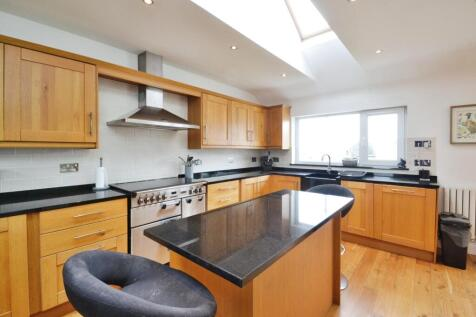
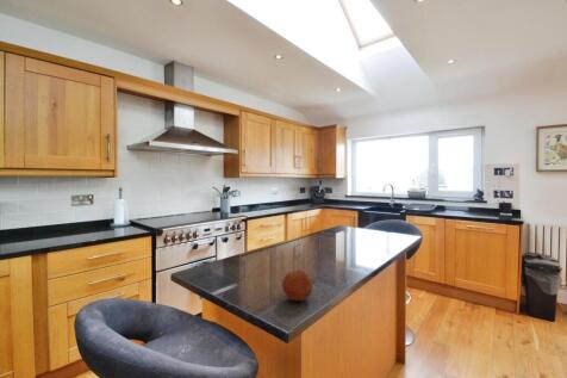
+ fruit (297, 284)
